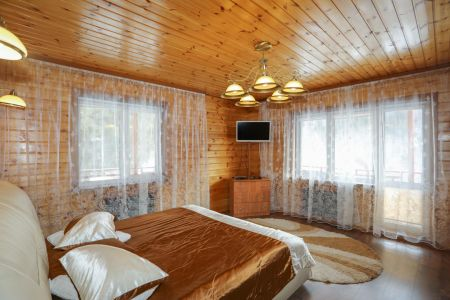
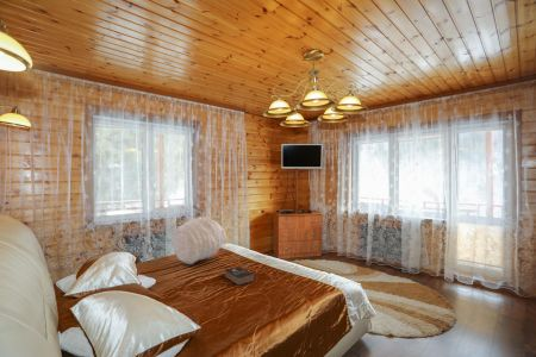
+ book (238, 275)
+ cushion (200, 238)
